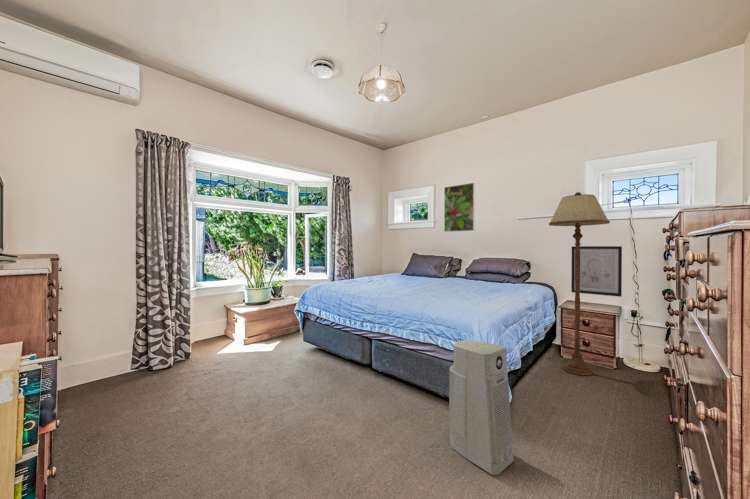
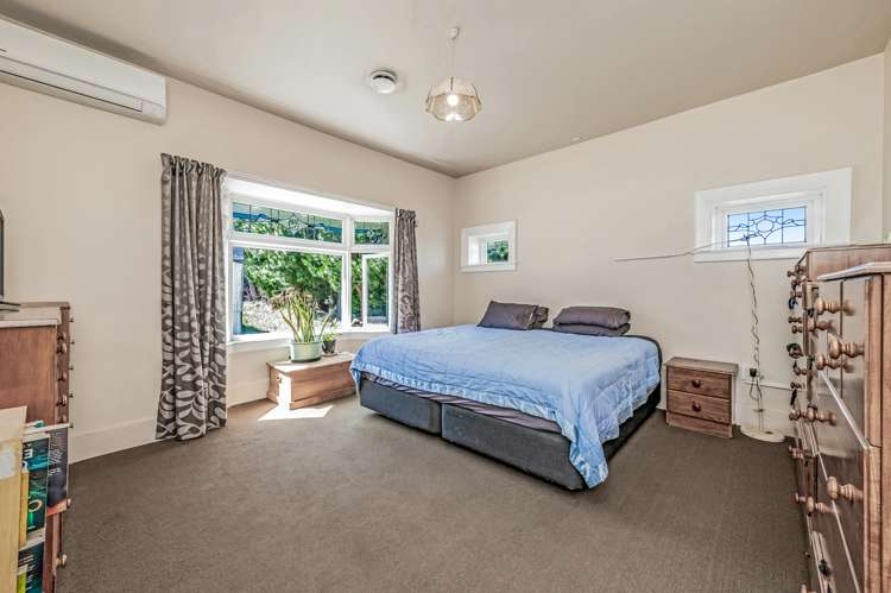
- air purifier (478, 398)
- floor lamp (577, 281)
- wall art (595, 270)
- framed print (458, 208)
